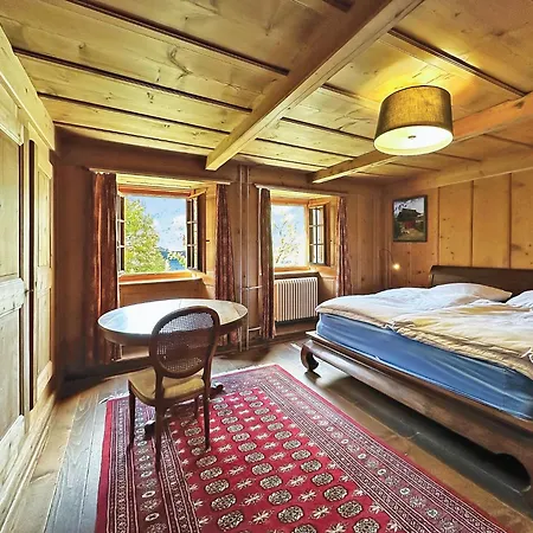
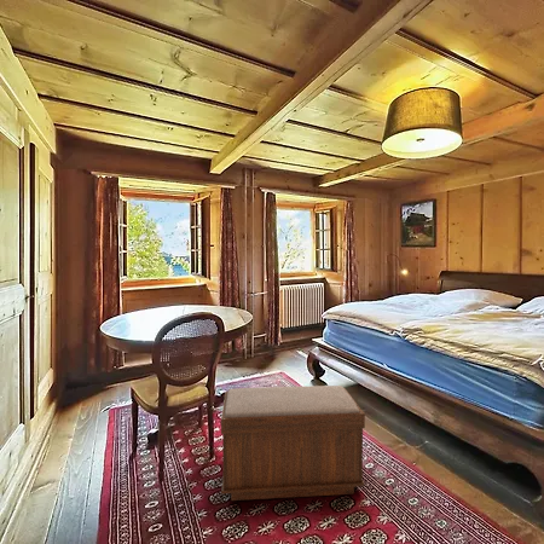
+ bench (289, 436)
